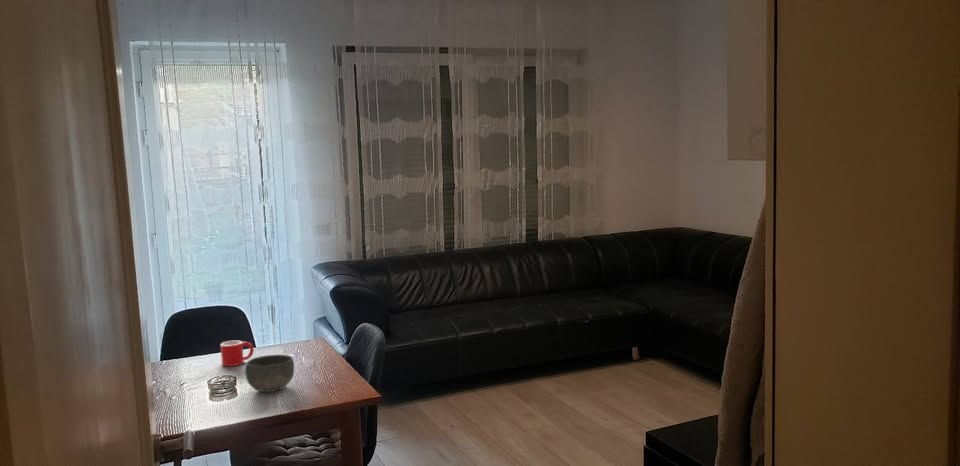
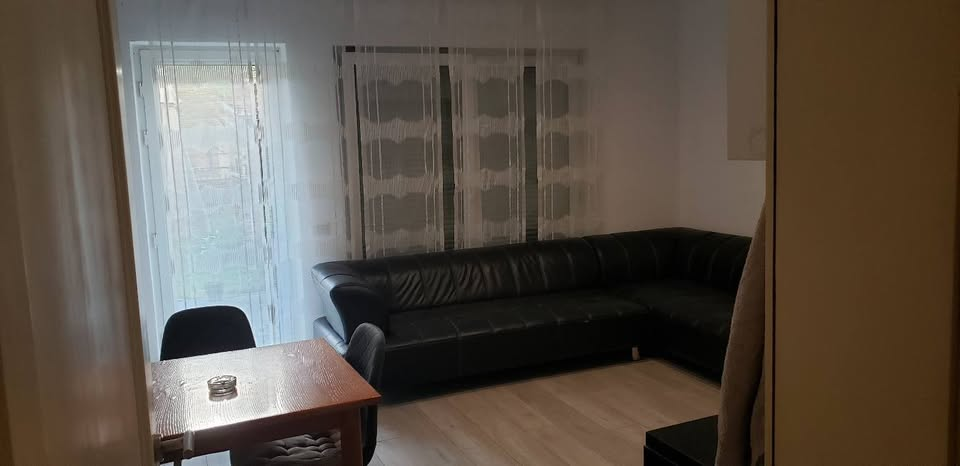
- bowl (270, 374)
- mug (237, 352)
